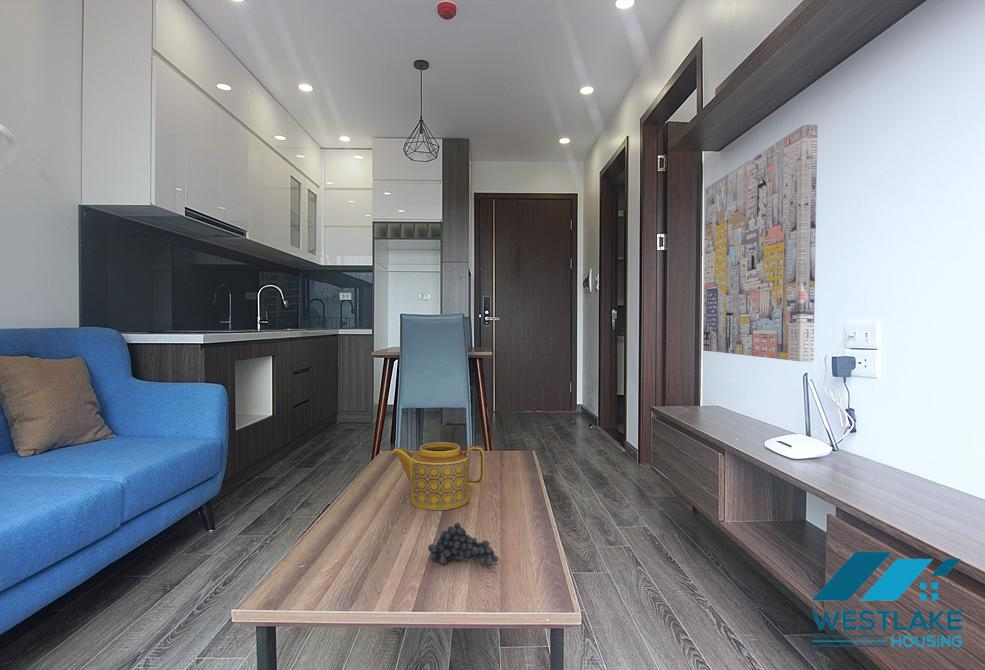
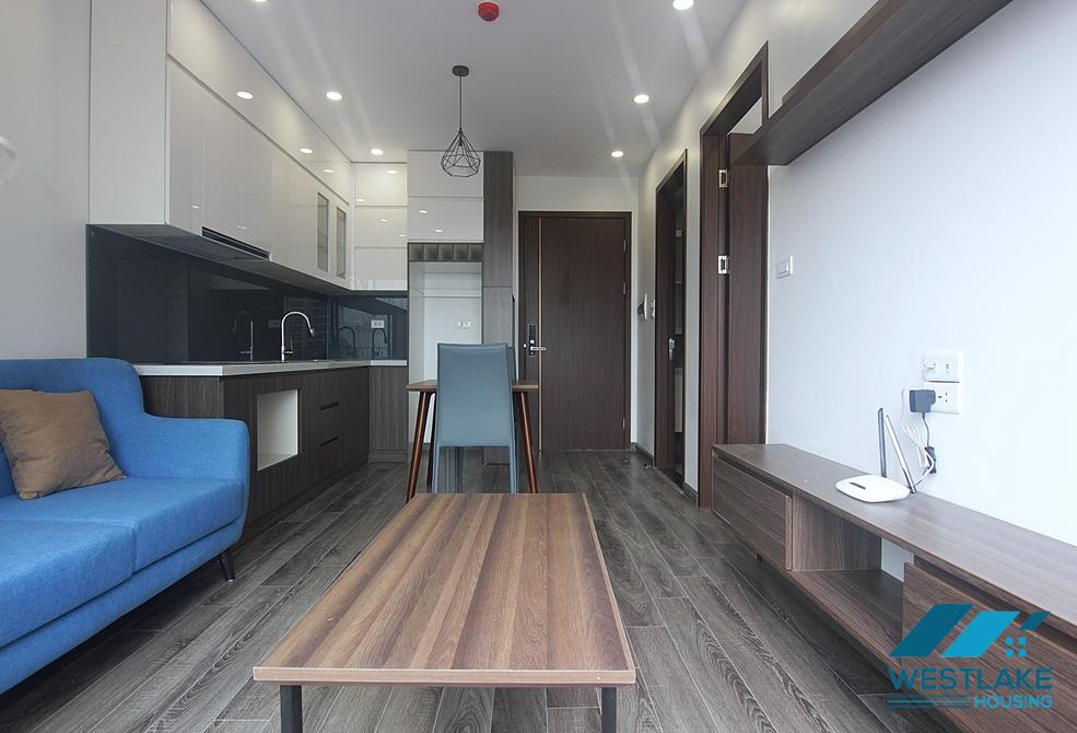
- fruit (463, 541)
- teapot (437, 473)
- wall art (749, 258)
